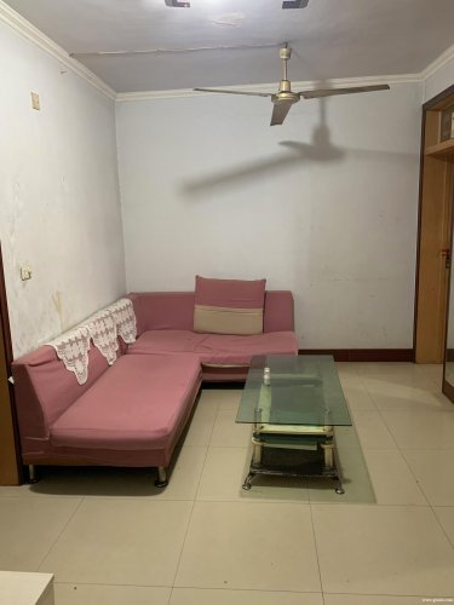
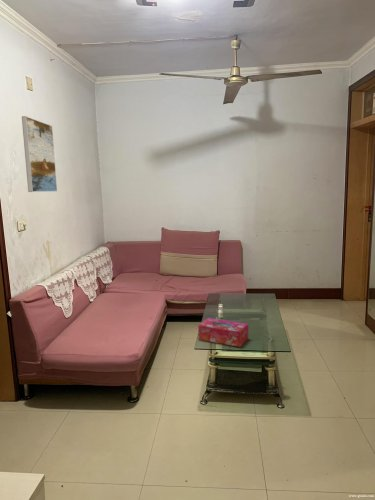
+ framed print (40, 157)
+ tissue box (223, 331)
